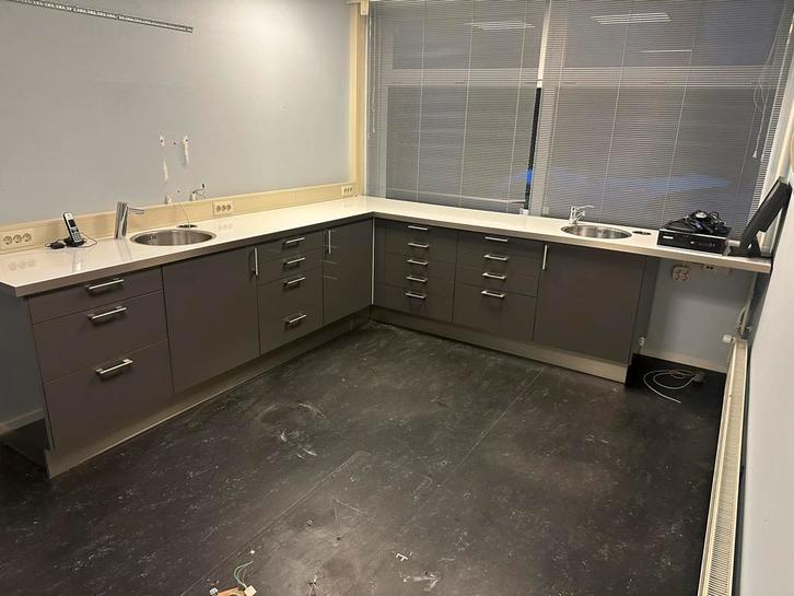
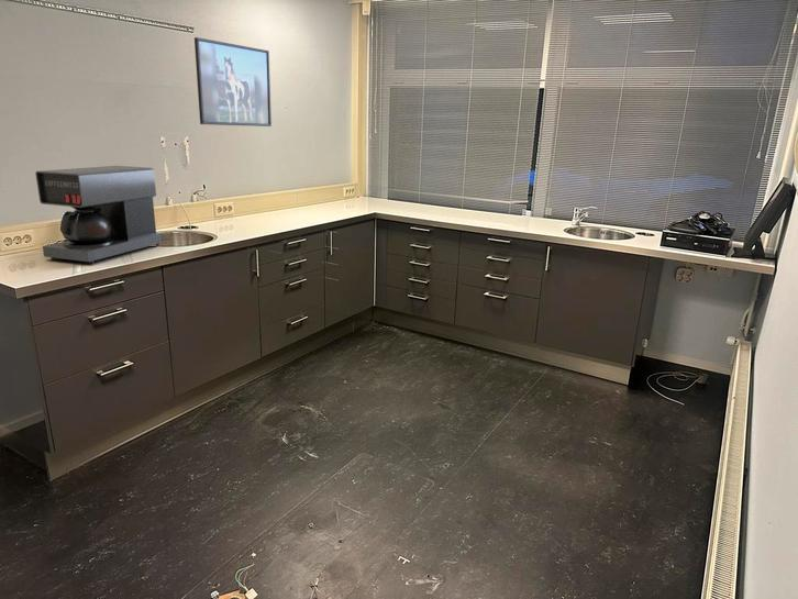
+ coffee maker (102, 211)
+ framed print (235, 86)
